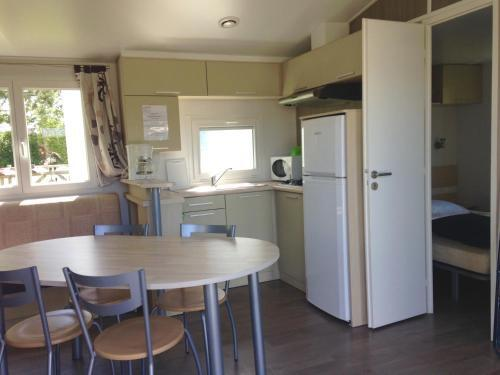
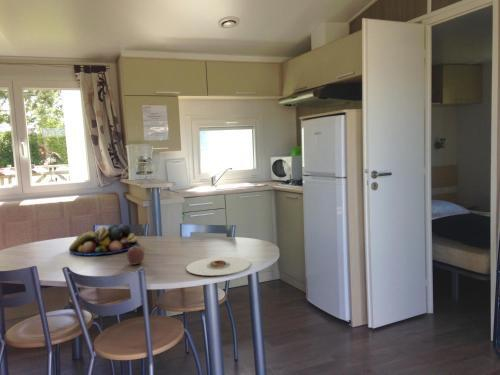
+ fruit bowl (104, 236)
+ plate (218, 263)
+ apple (135, 255)
